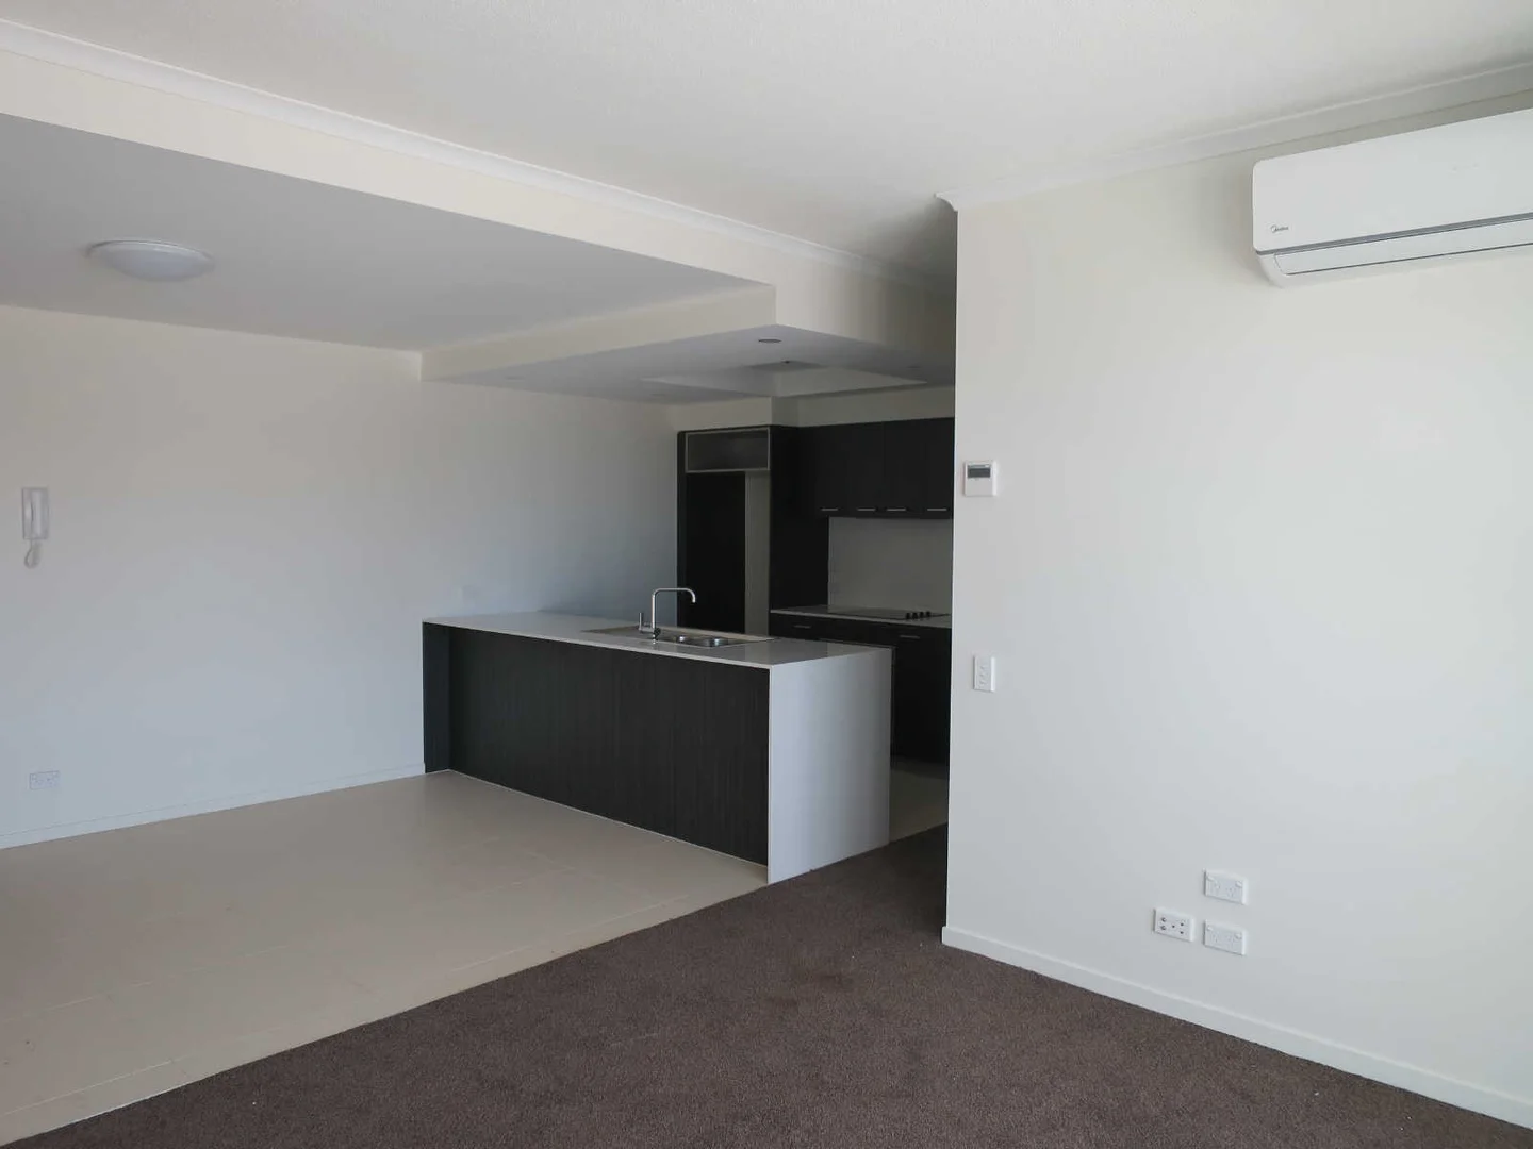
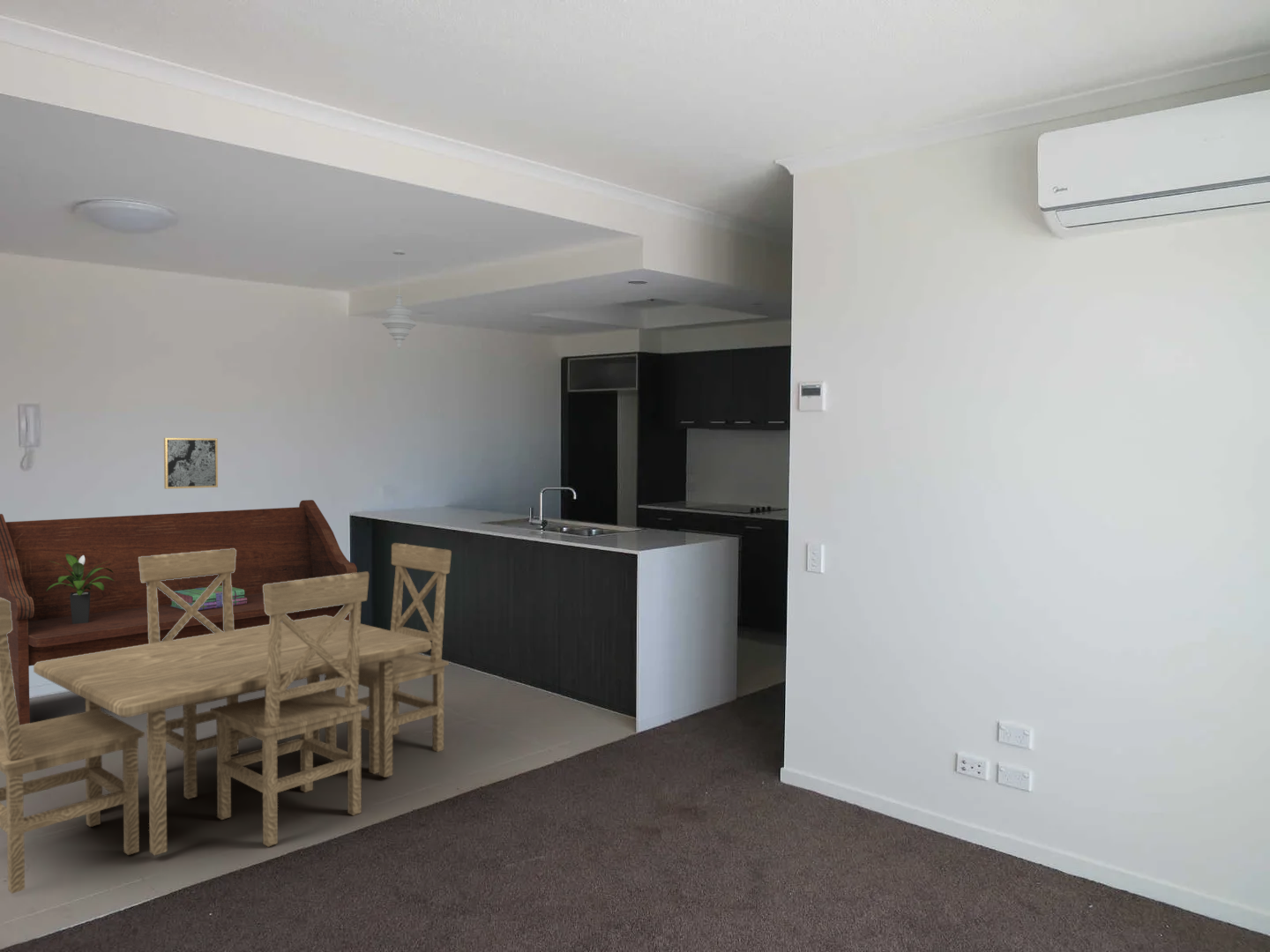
+ pendant light (399, 299)
+ dining set (242, 681)
+ potted plant (80, 588)
+ wall art (191, 463)
+ bench (190, 589)
+ stack of books (209, 597)
